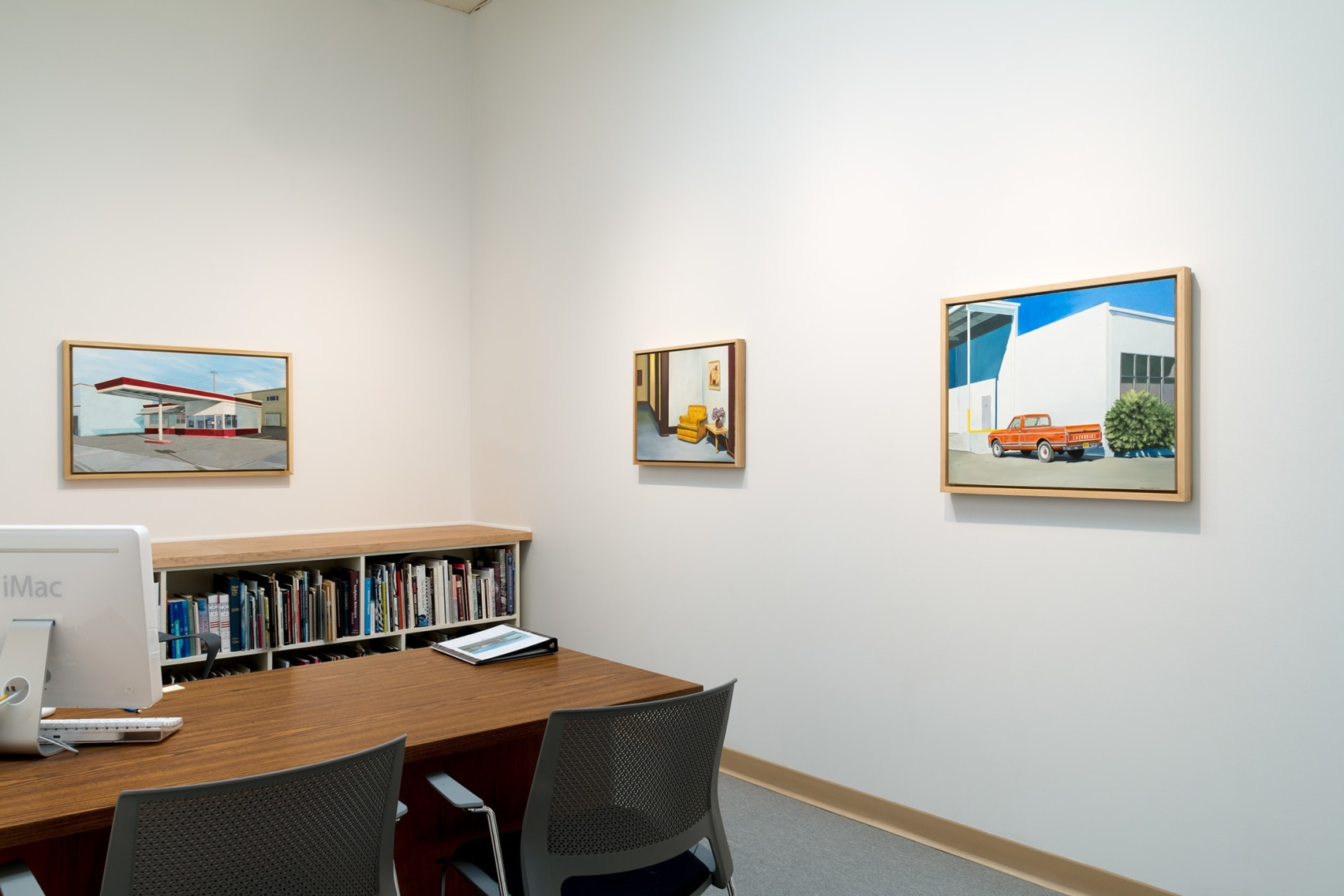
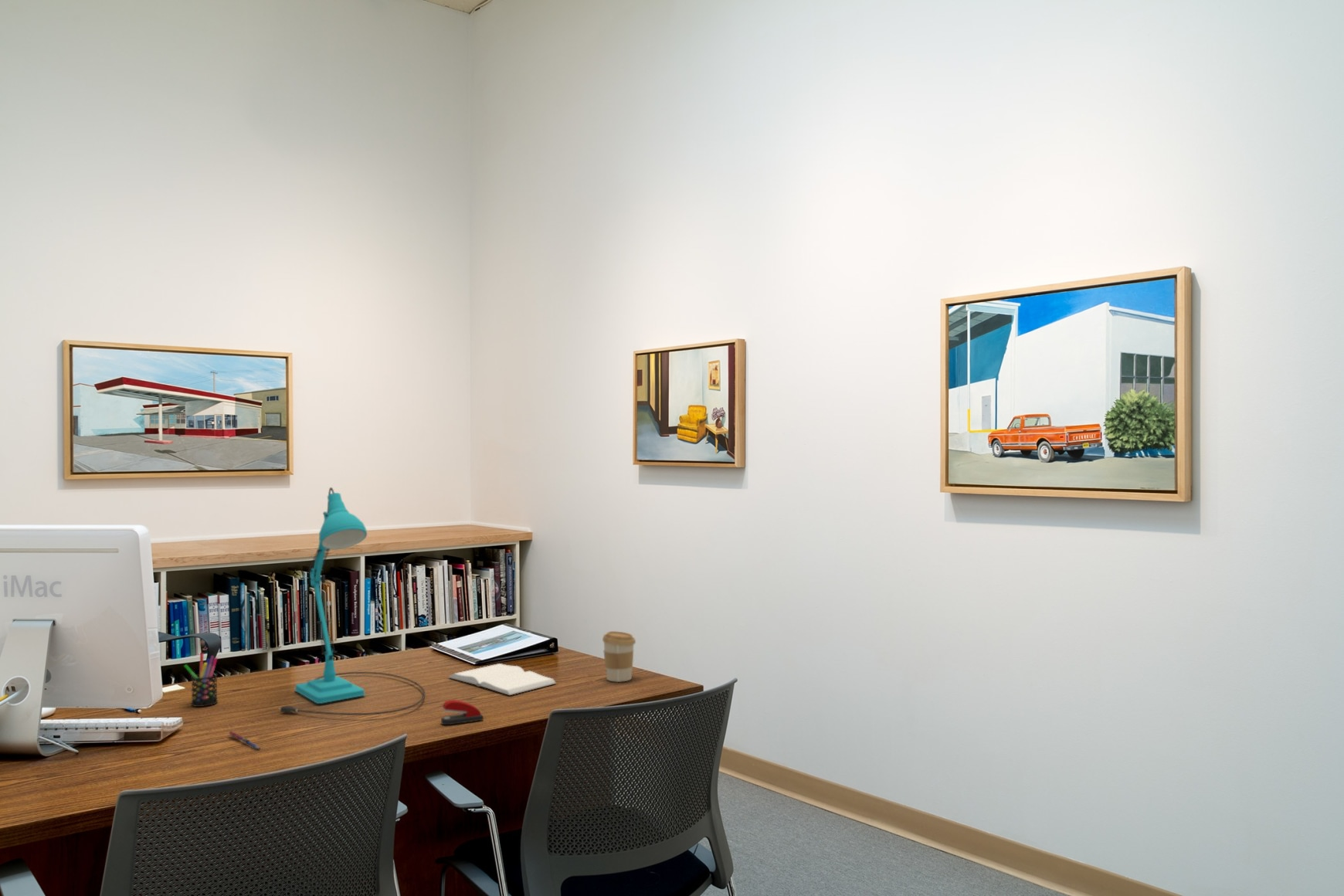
+ pen (244, 739)
+ book (501, 677)
+ pen holder (201, 679)
+ coffee cup (619, 655)
+ stapler (461, 710)
+ desk lamp (324, 582)
